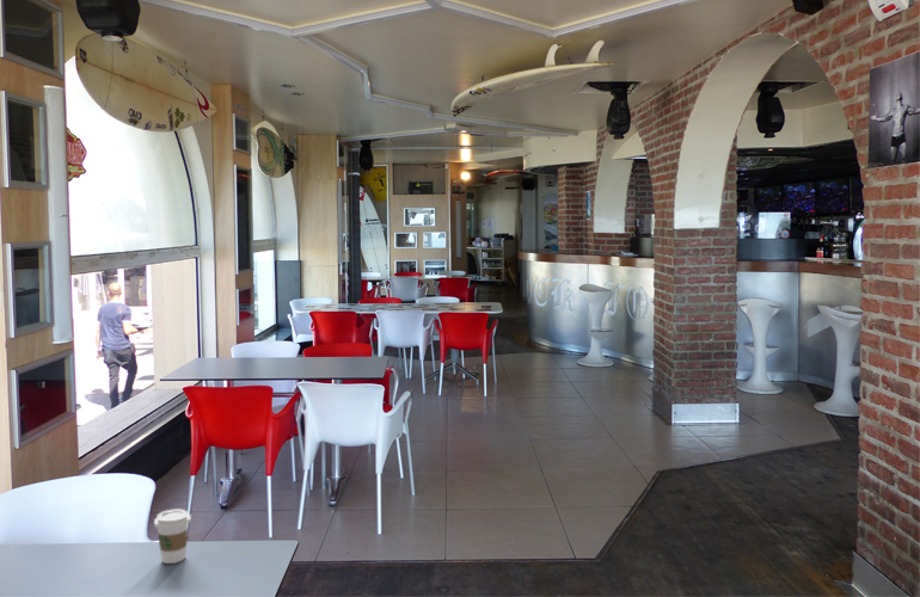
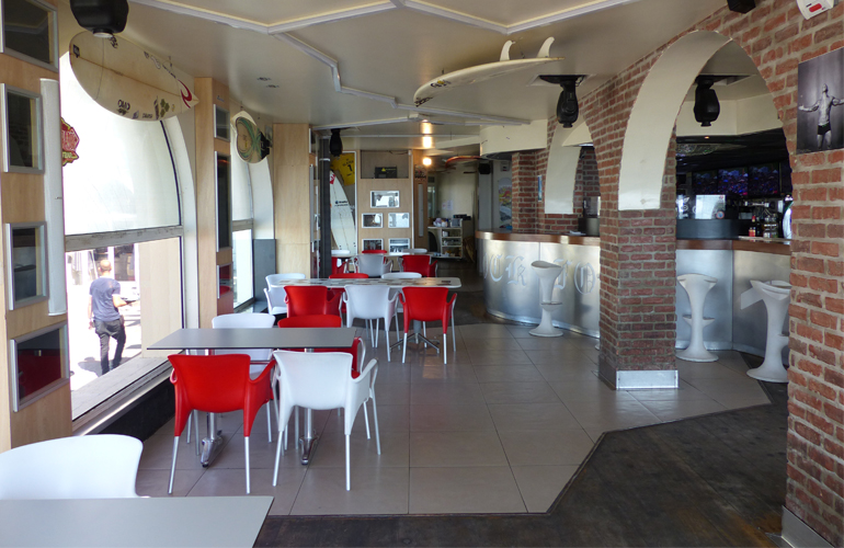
- coffee cup (172, 536)
